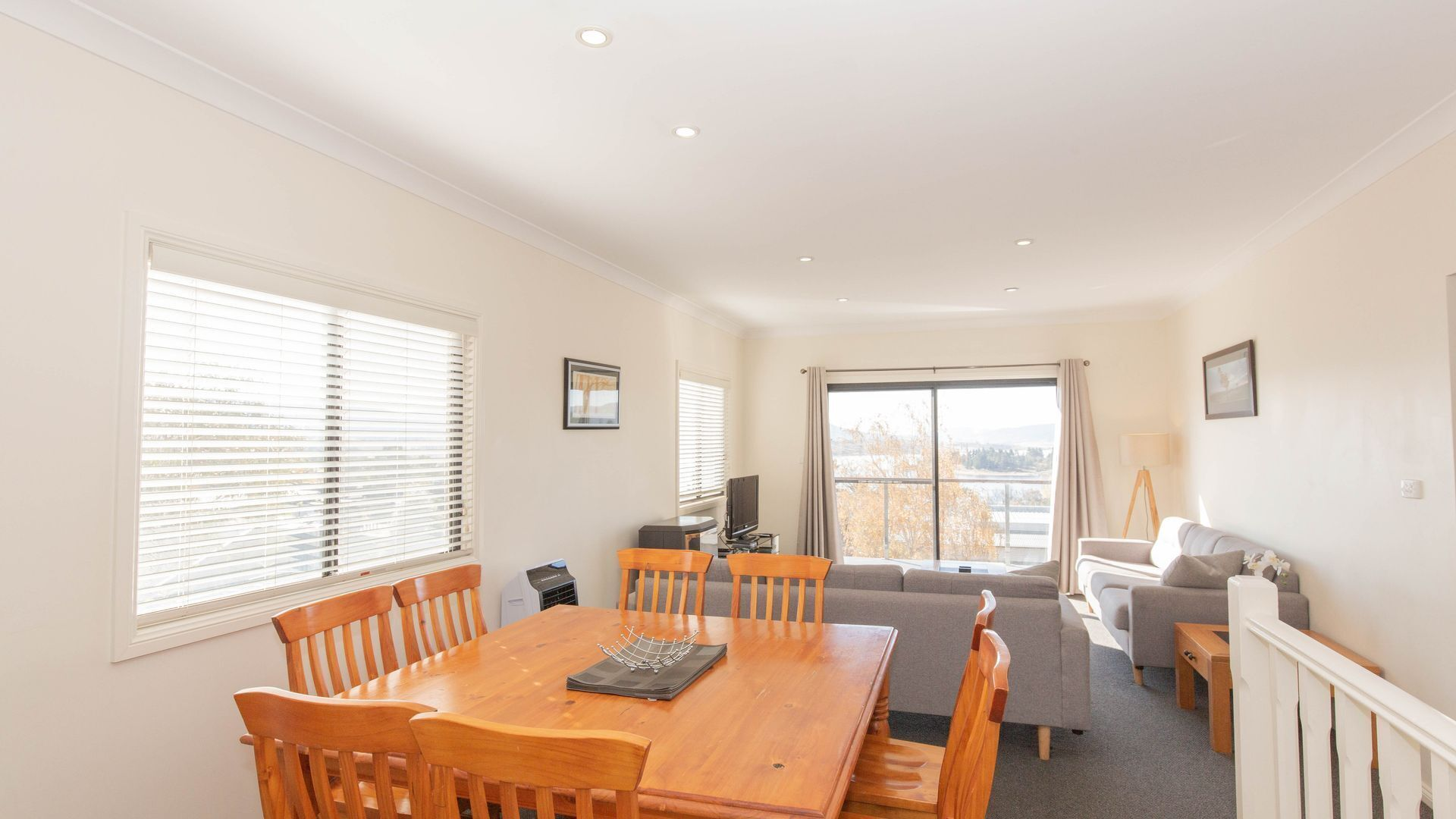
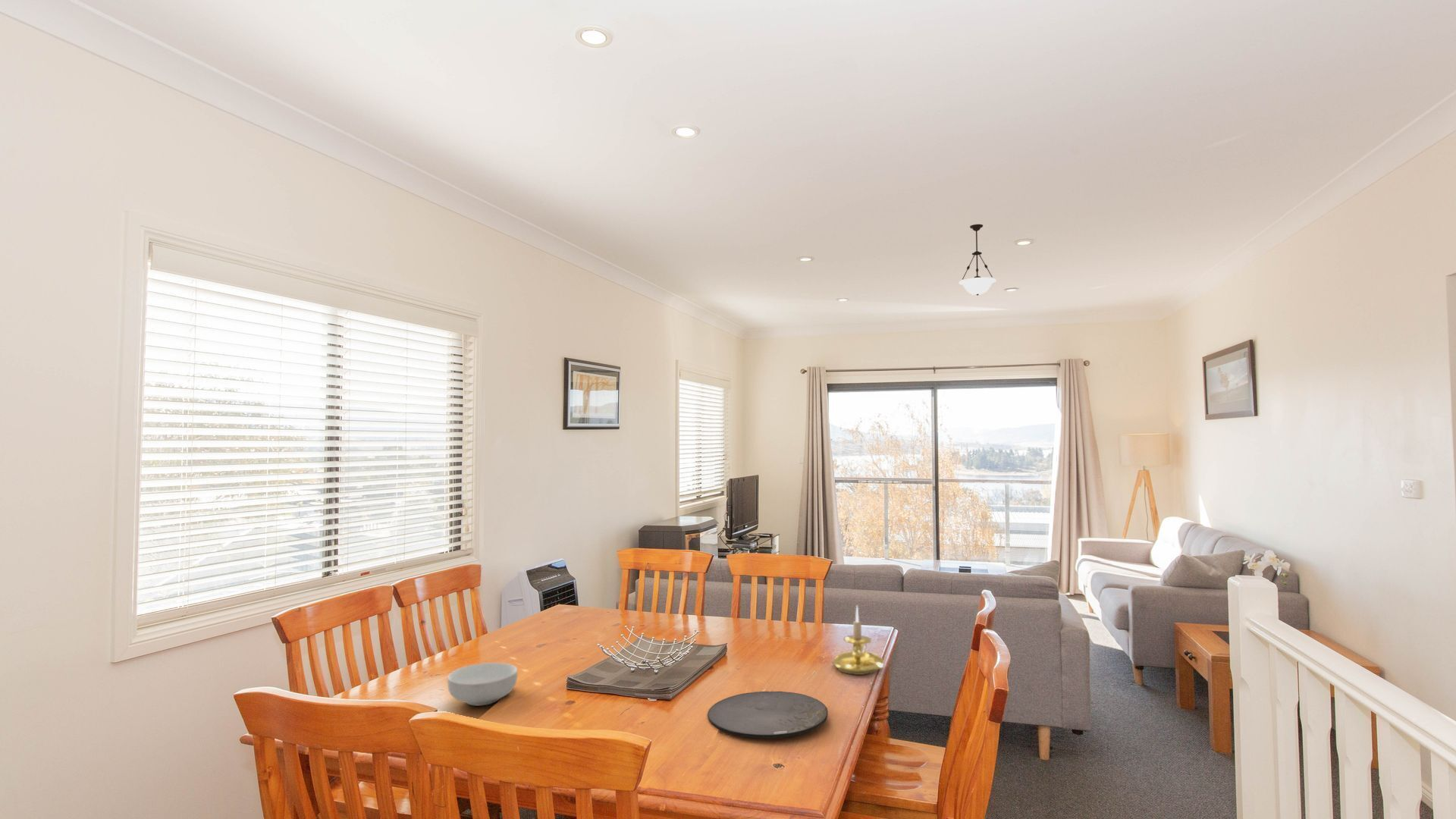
+ cereal bowl (482, 686)
+ plate (767, 712)
+ candle holder (858, 635)
+ pendant light (977, 260)
